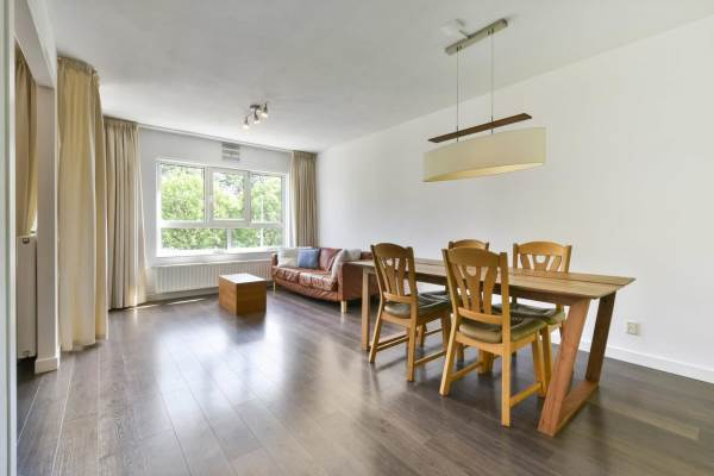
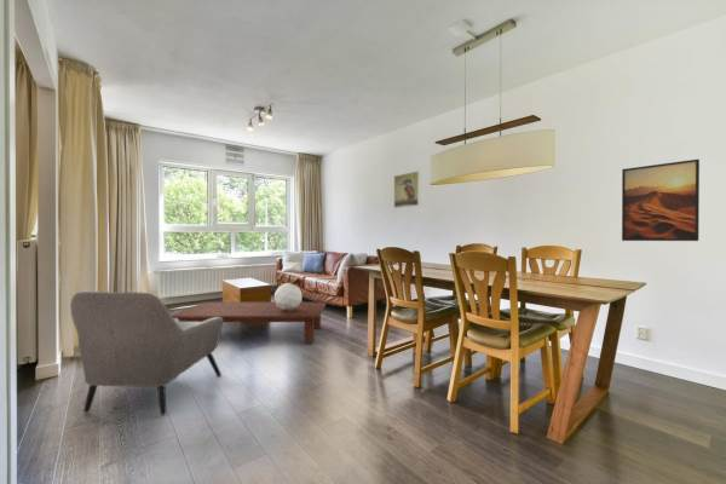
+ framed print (405, 190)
+ coffee table (255, 321)
+ decorative sphere (288, 294)
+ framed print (657, 202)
+ armchair (148, 339)
